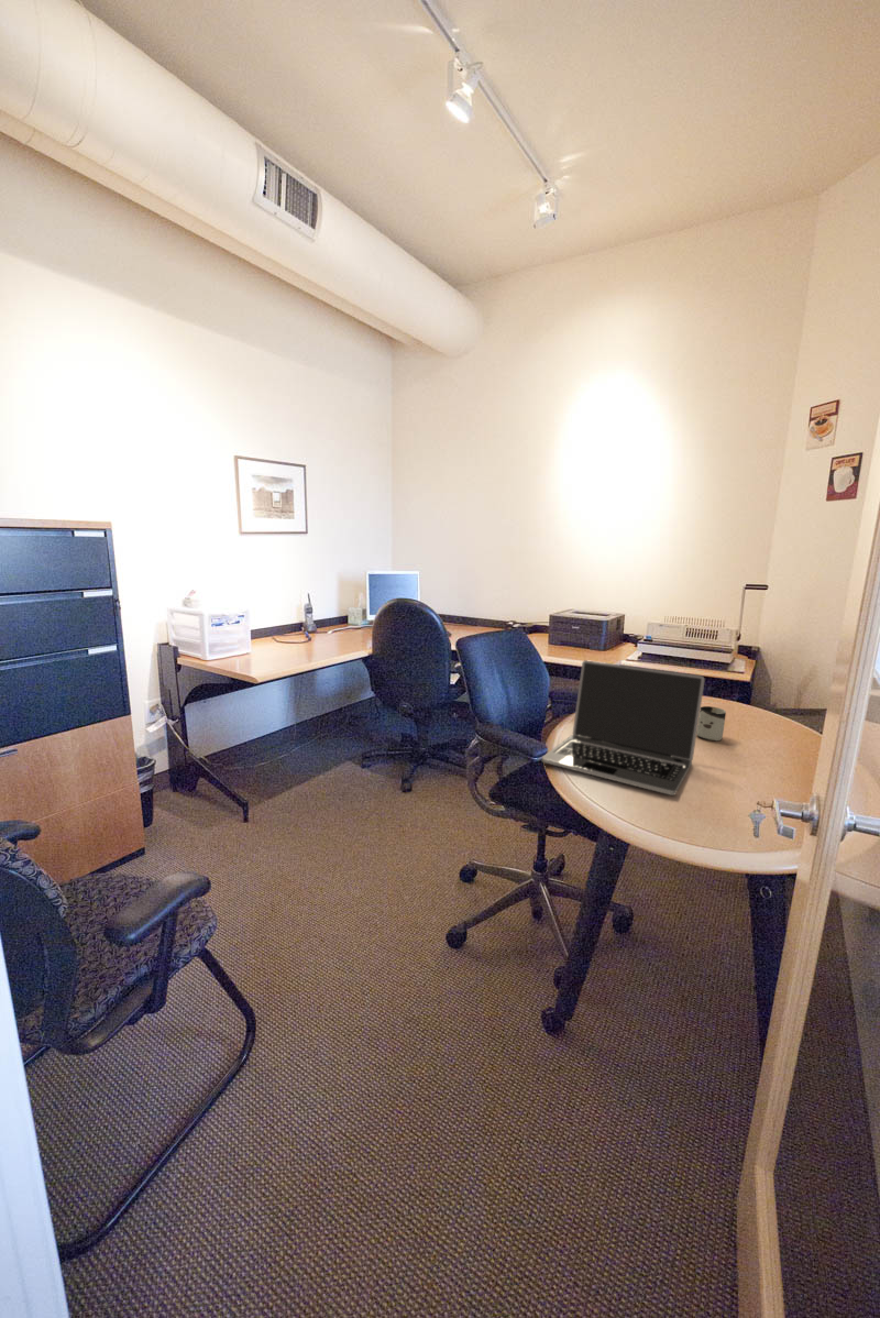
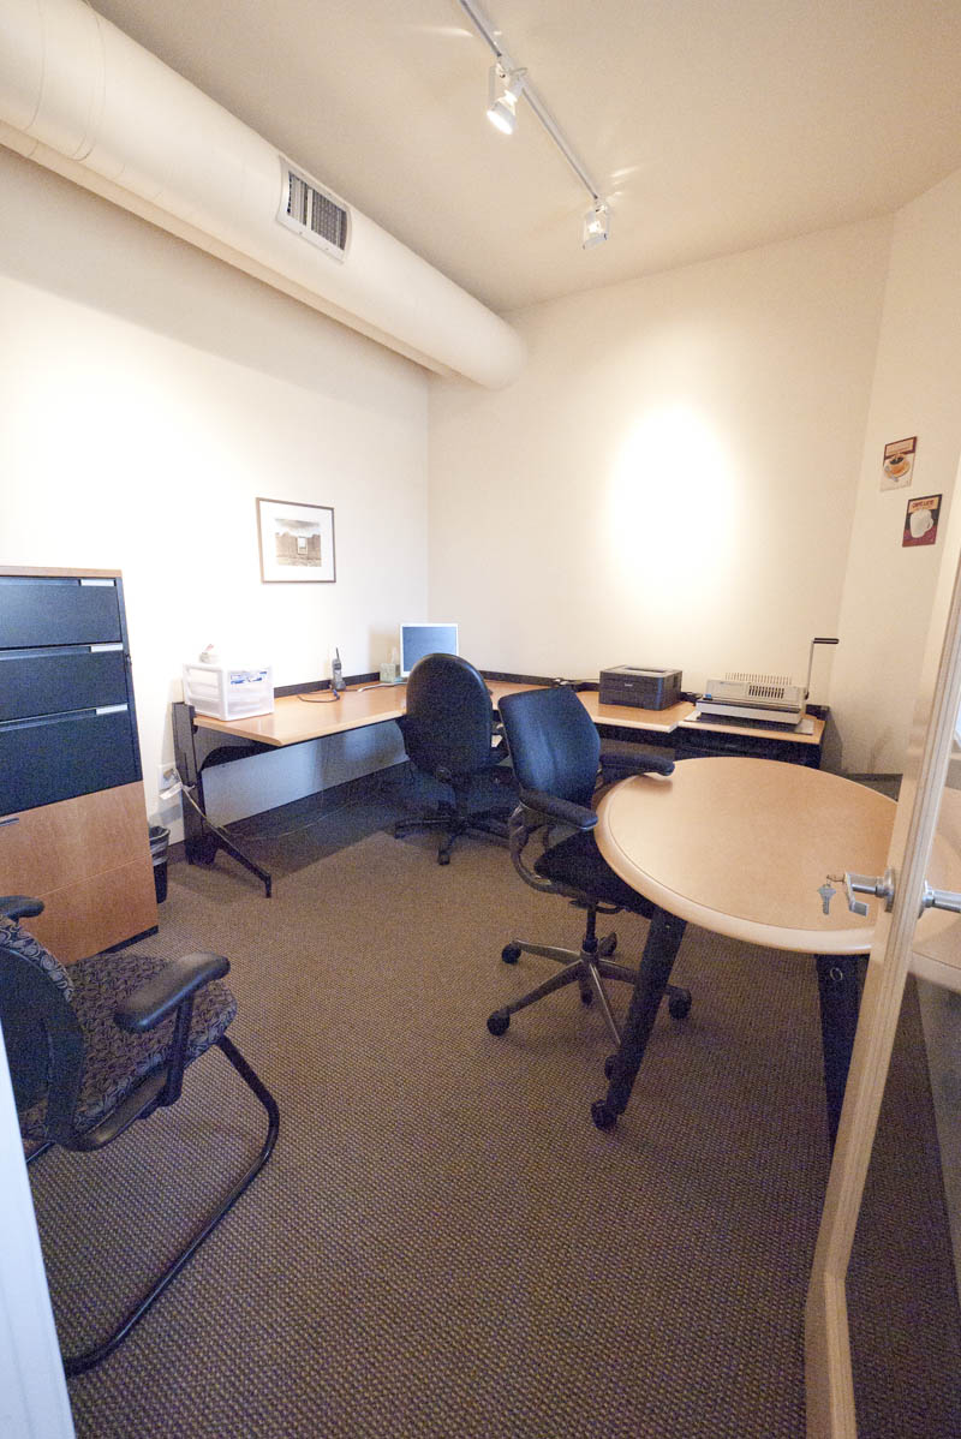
- cup (706, 722)
- laptop (623, 720)
